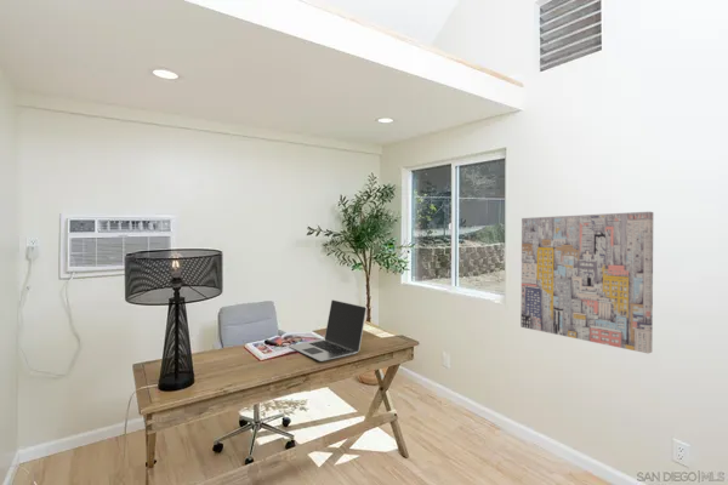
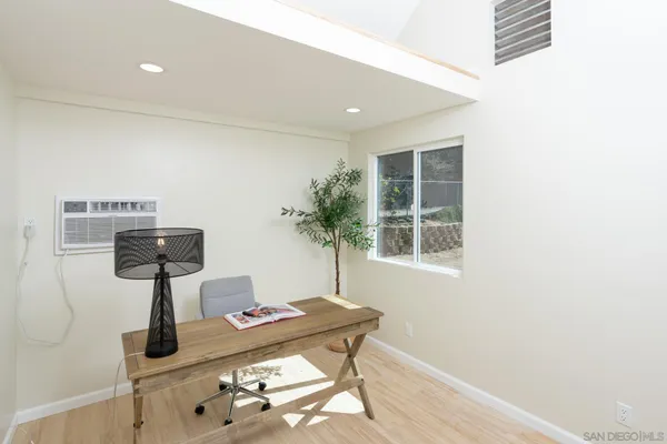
- laptop (326, 327)
- wall art (578, 276)
